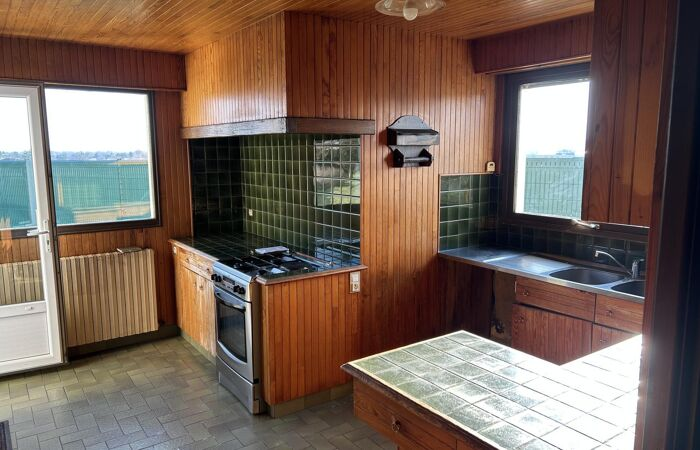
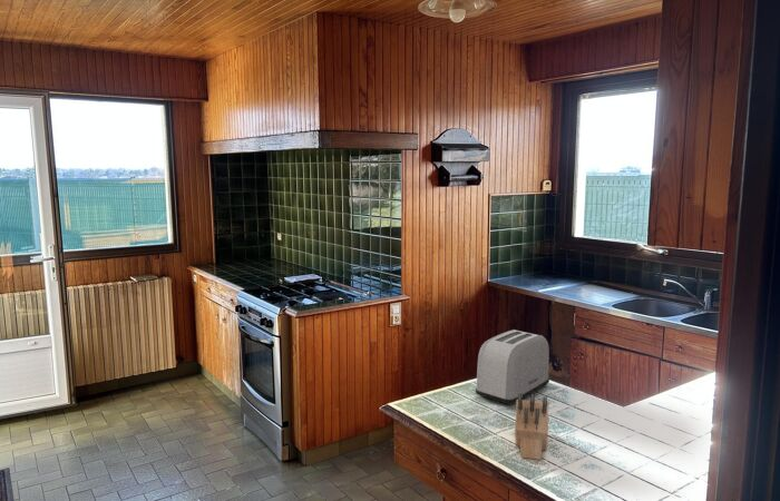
+ knife block (532, 414)
+ toaster (515, 362)
